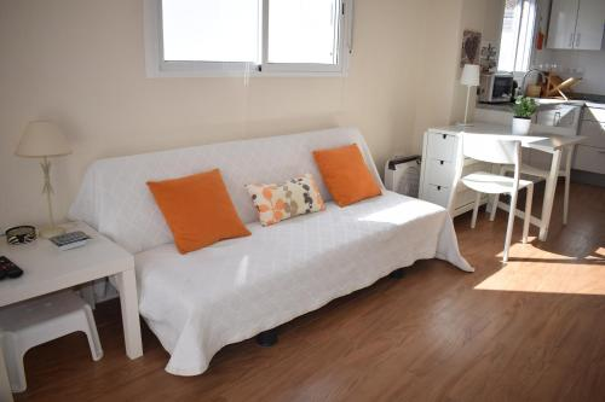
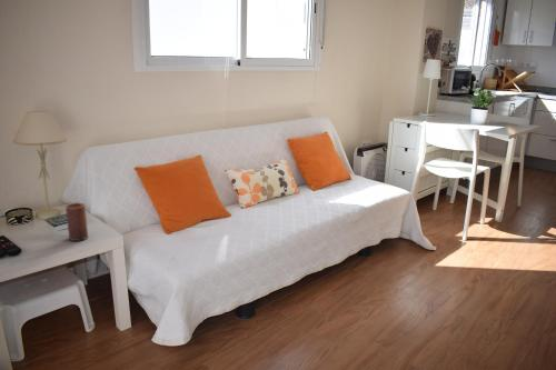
+ candle (77, 221)
